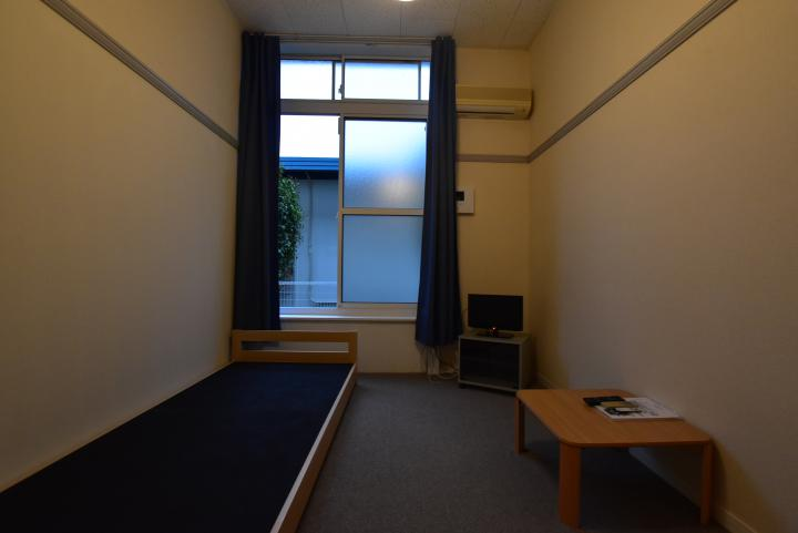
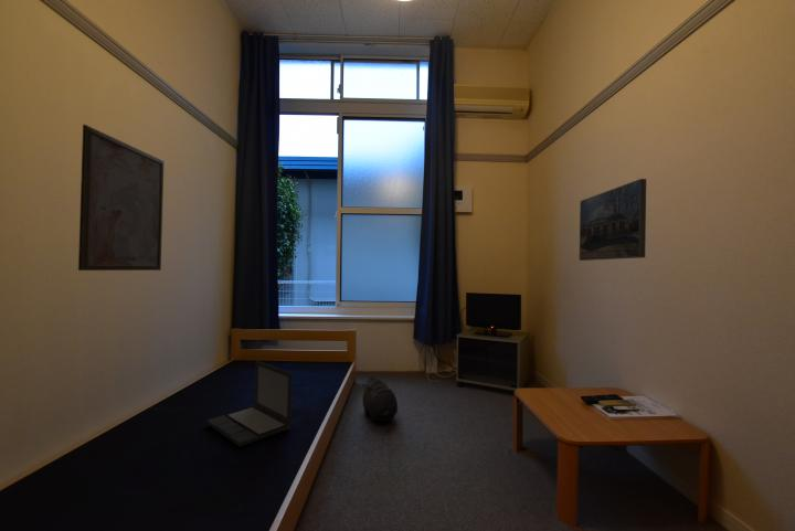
+ wall art (128, 208)
+ plush toy (380, 399)
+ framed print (607, 225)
+ laptop (255, 399)
